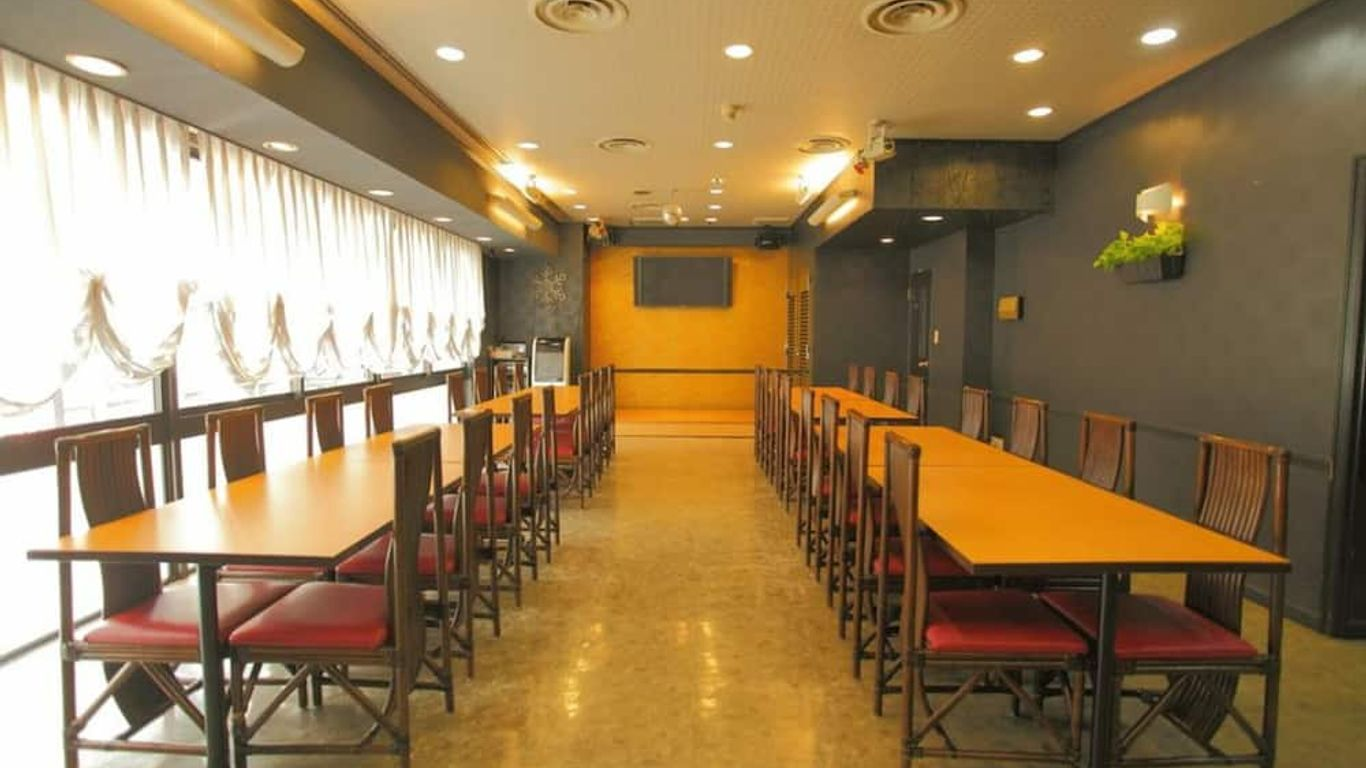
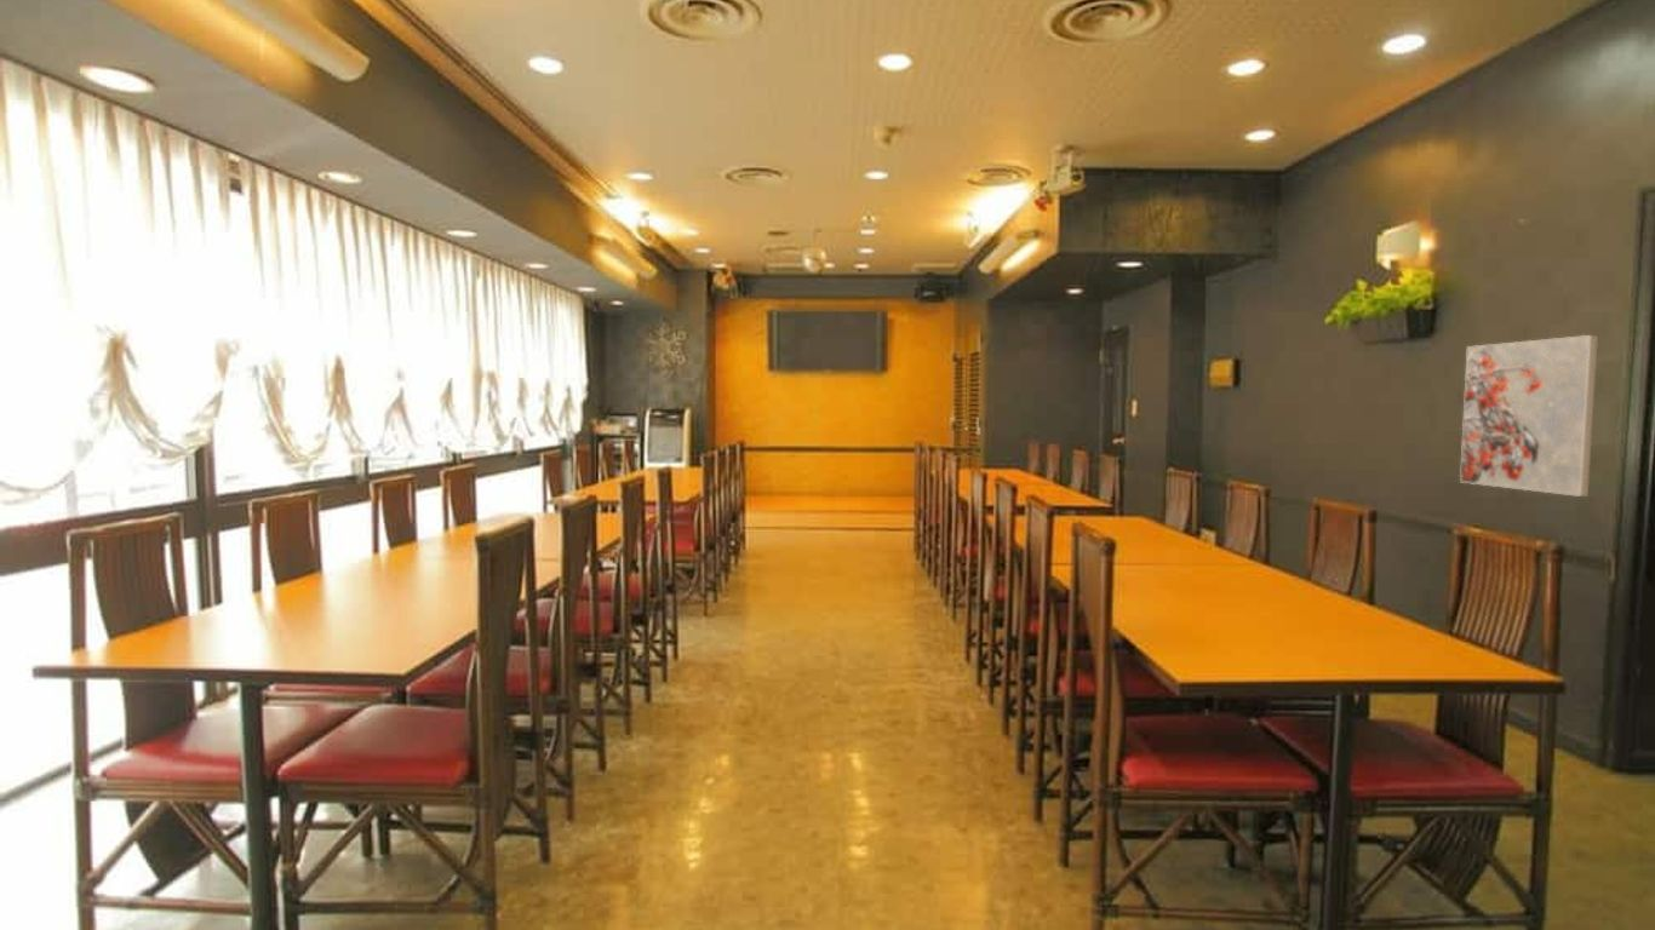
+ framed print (1522, 415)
